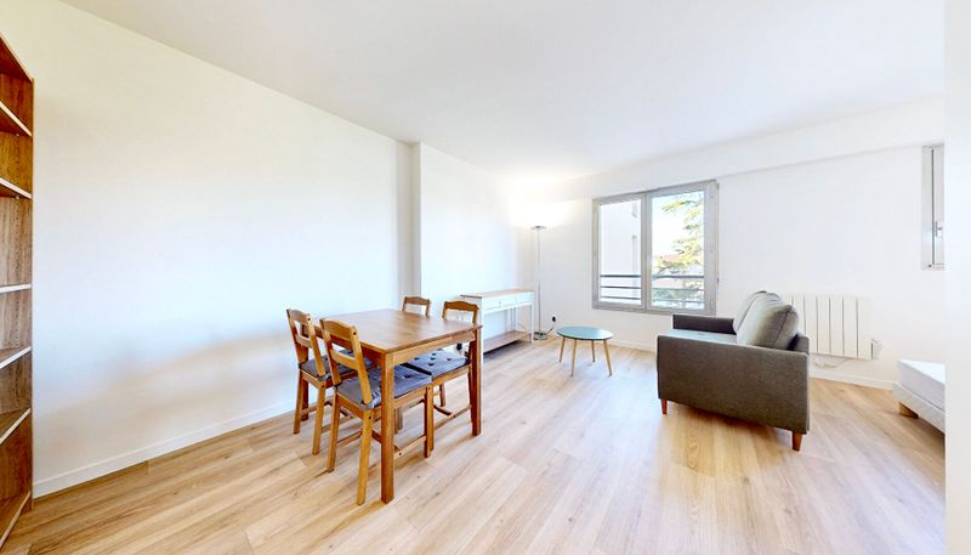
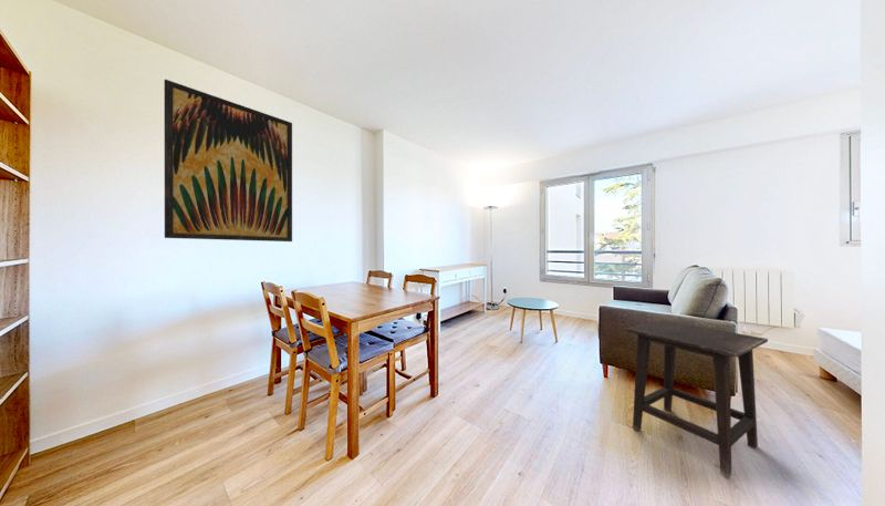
+ wall art (237, 172)
+ side table (688, 393)
